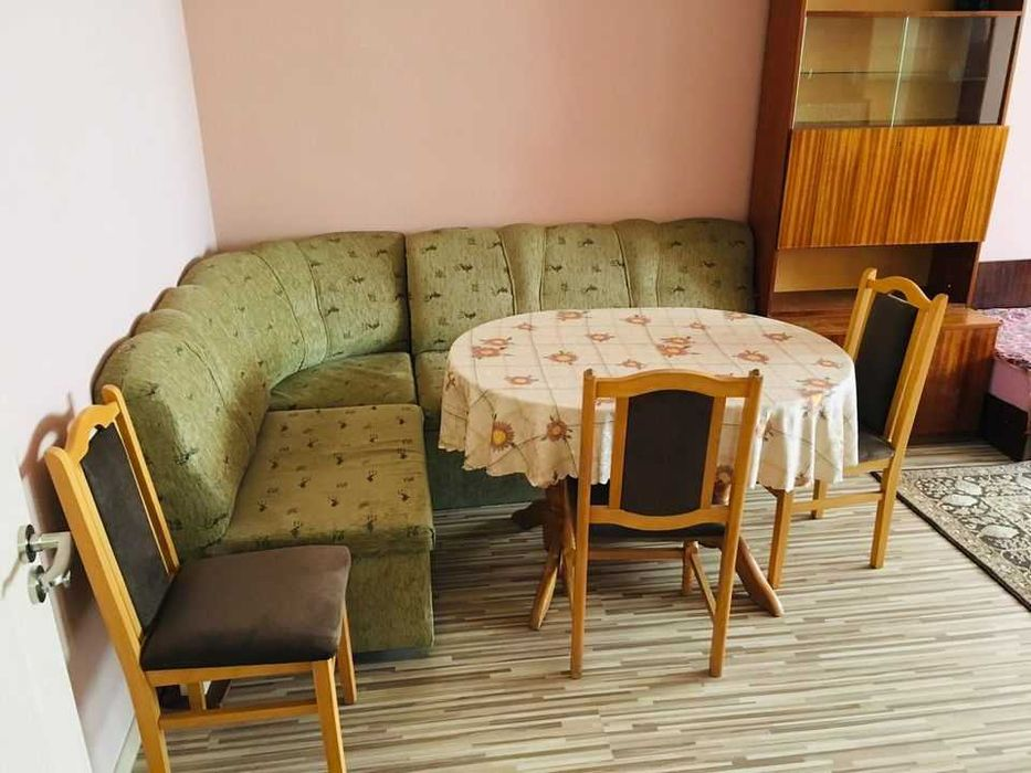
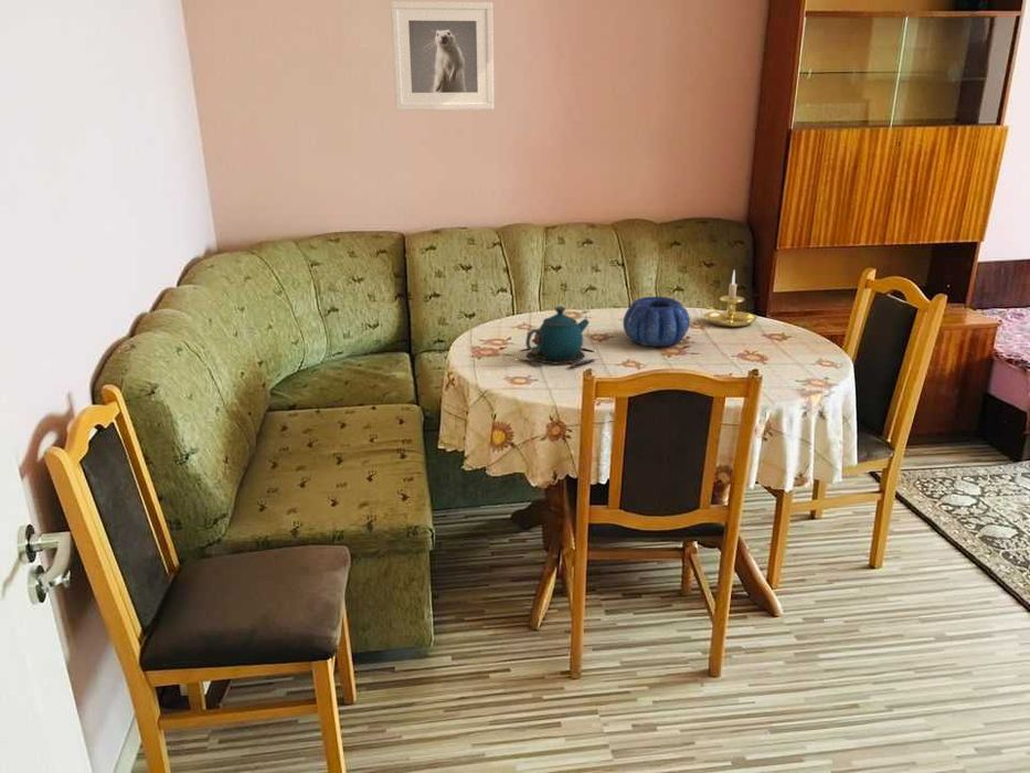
+ teapot (555, 331)
+ candle holder (728, 296)
+ decorative bowl (656, 320)
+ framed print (443, 56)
